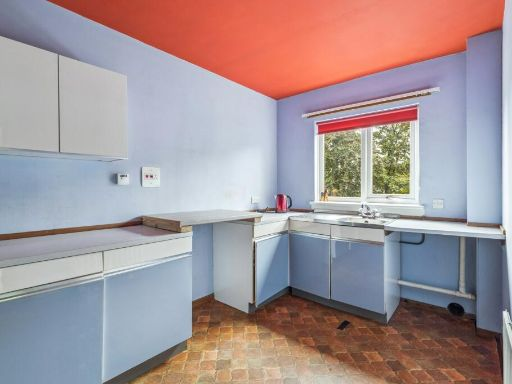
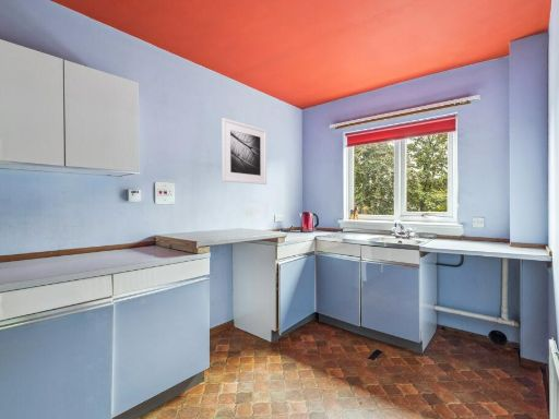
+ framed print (246, 154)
